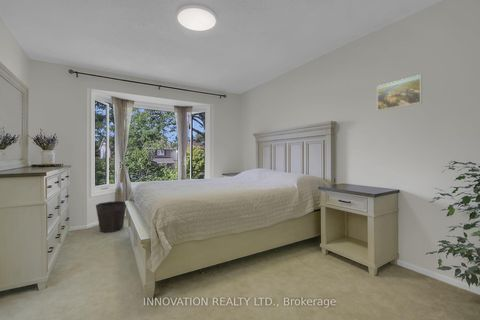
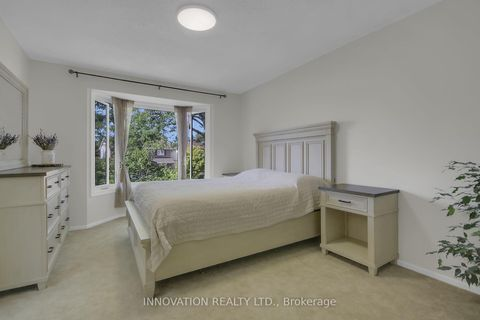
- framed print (398, 94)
- waste bin (111, 216)
